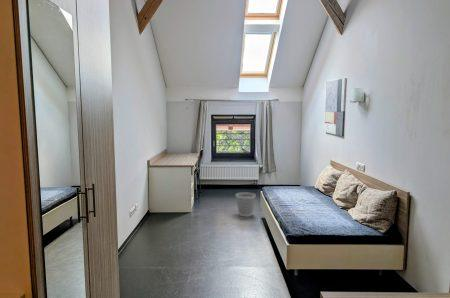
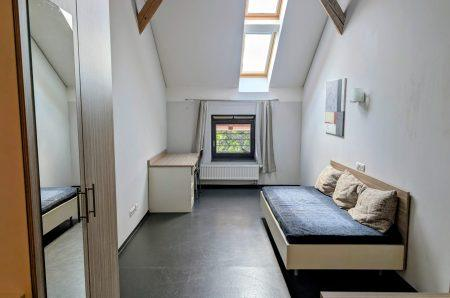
- wastebasket (245, 204)
